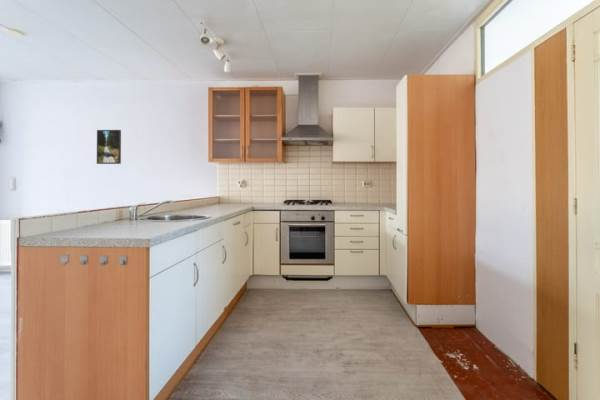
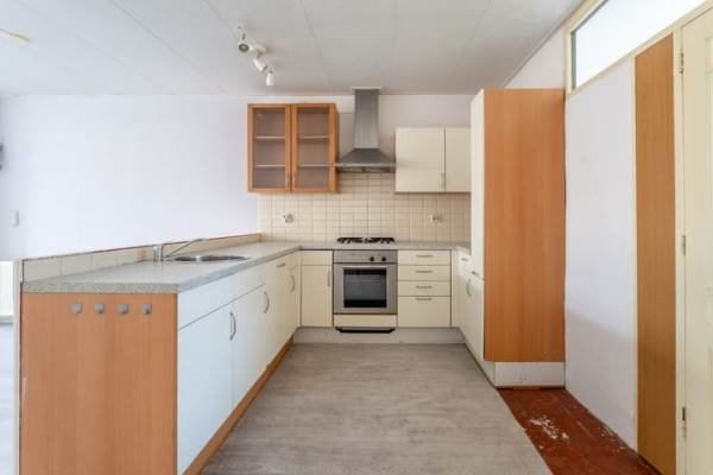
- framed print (108, 146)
